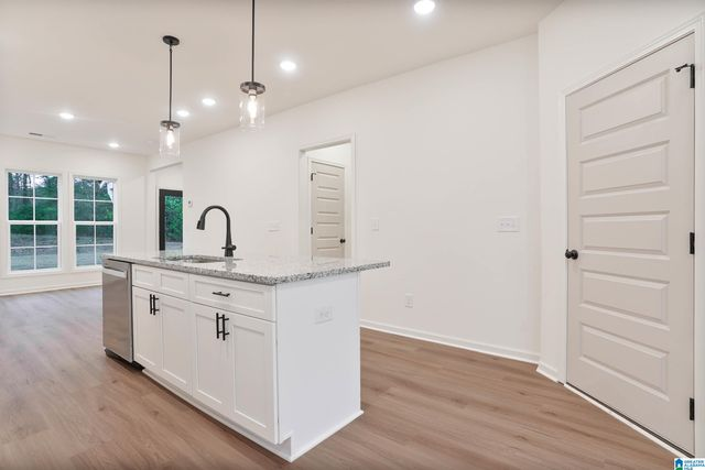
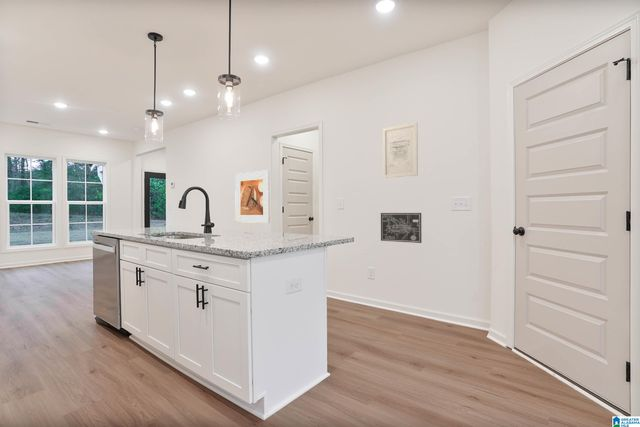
+ wall art (399, 151)
+ wall art (400, 227)
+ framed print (251, 197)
